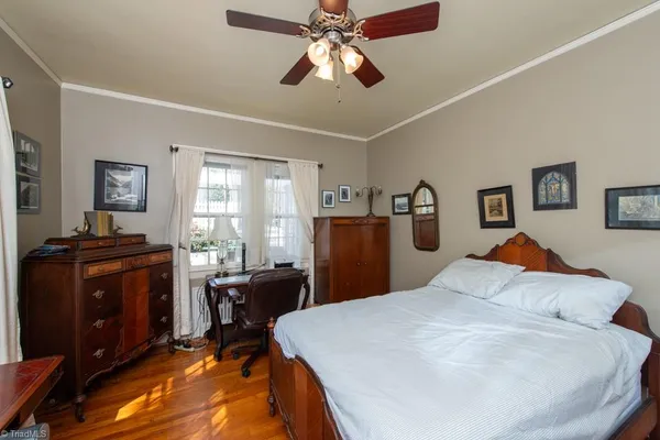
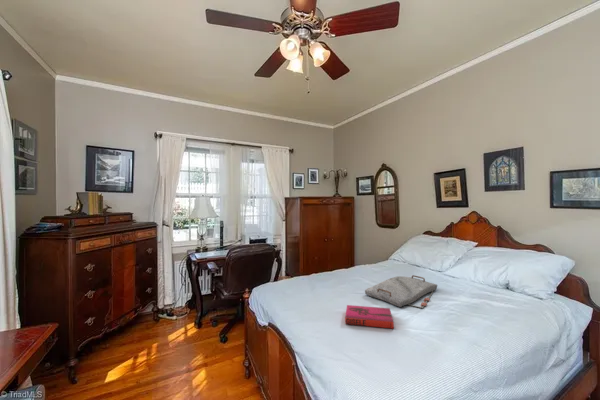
+ serving tray (406, 289)
+ hardback book (368, 316)
